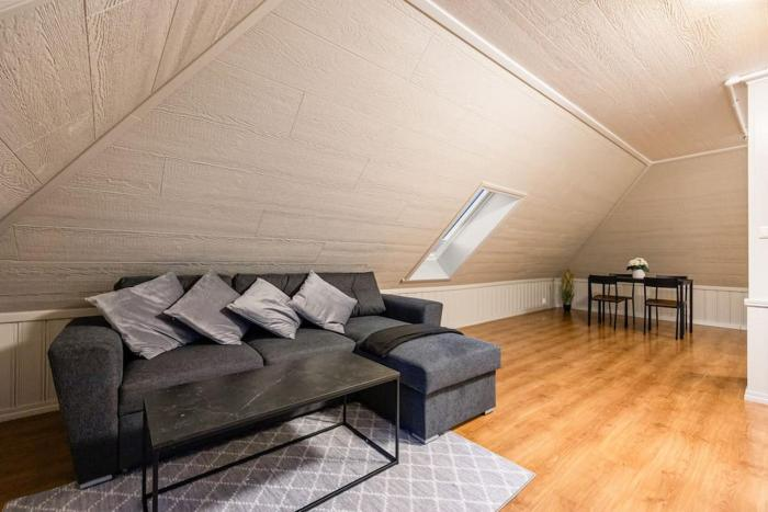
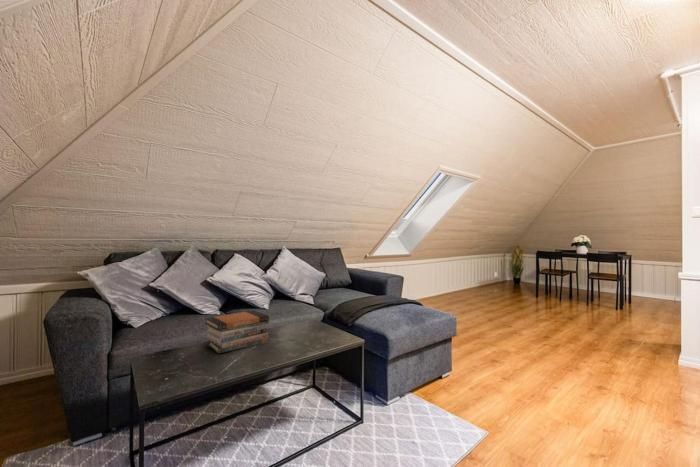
+ book stack (237, 330)
